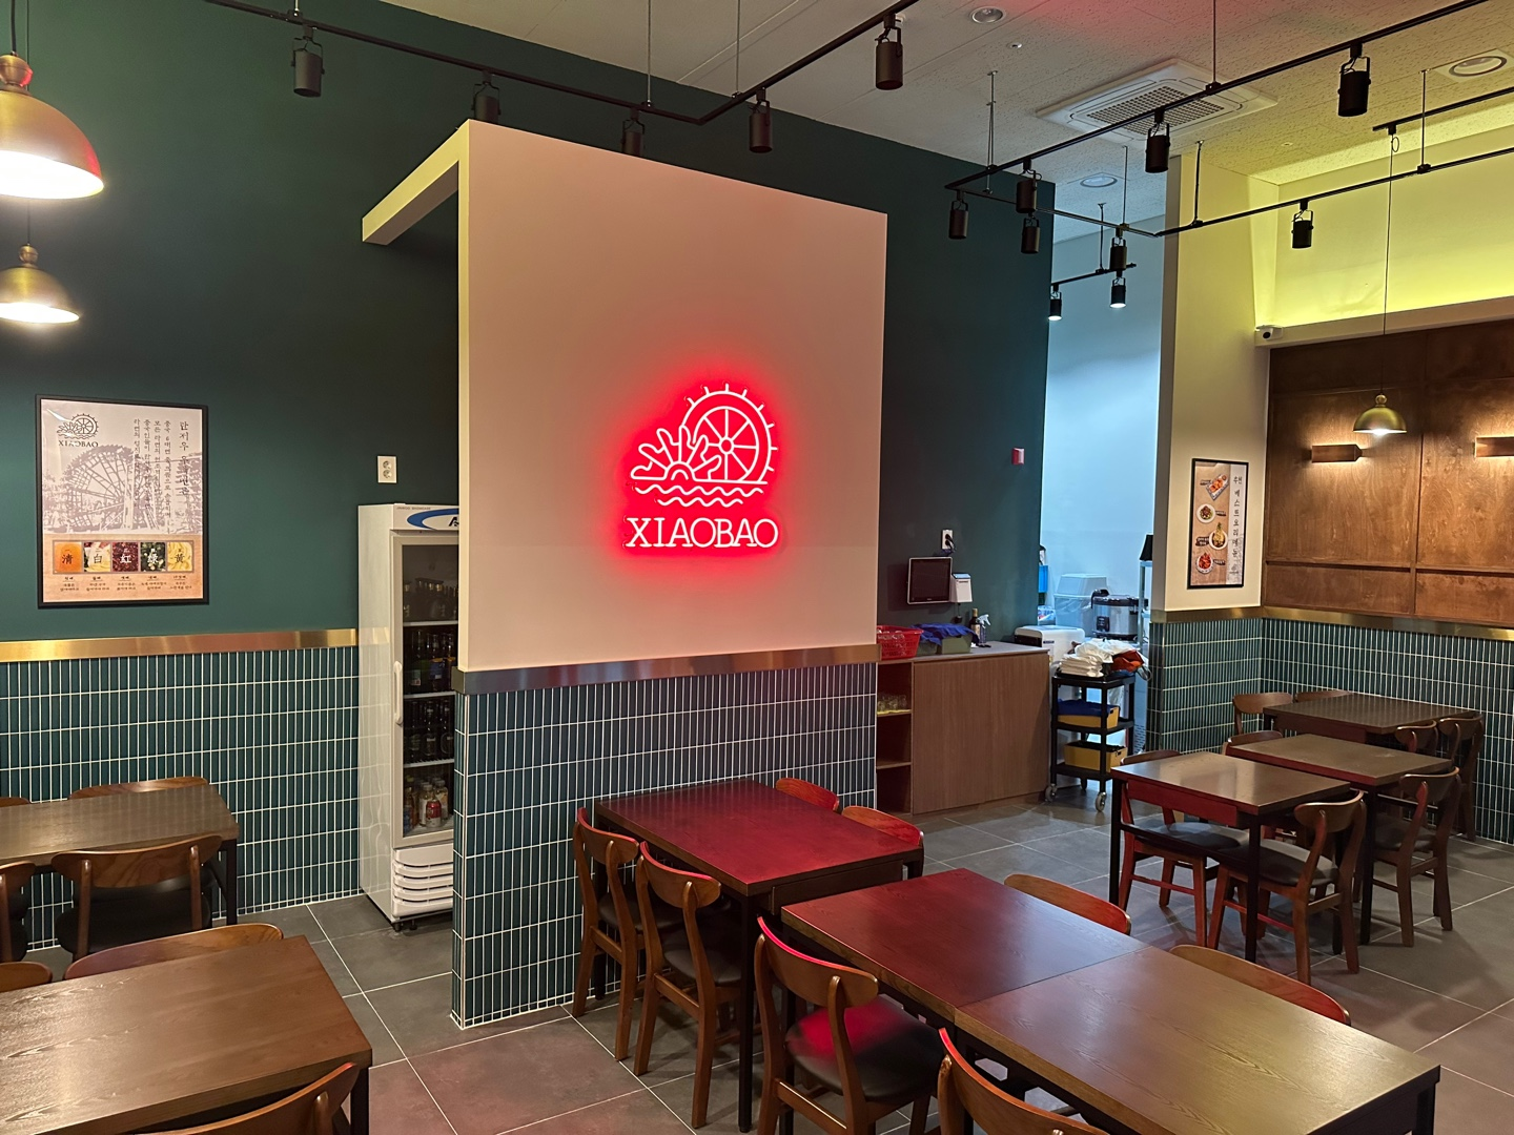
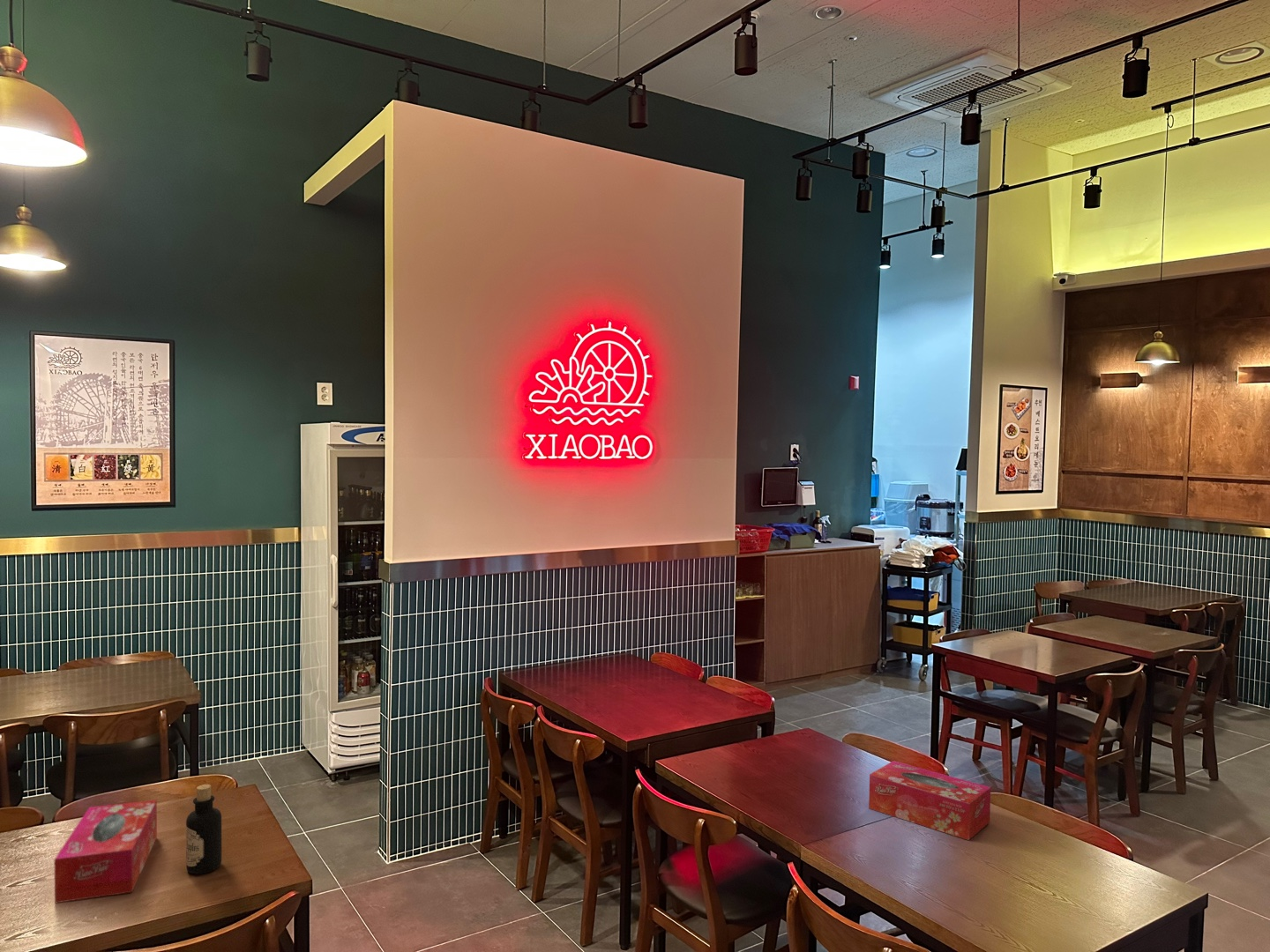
+ tissue box (109, 847)
+ tissue box (929, 798)
+ bottle (204, 827)
